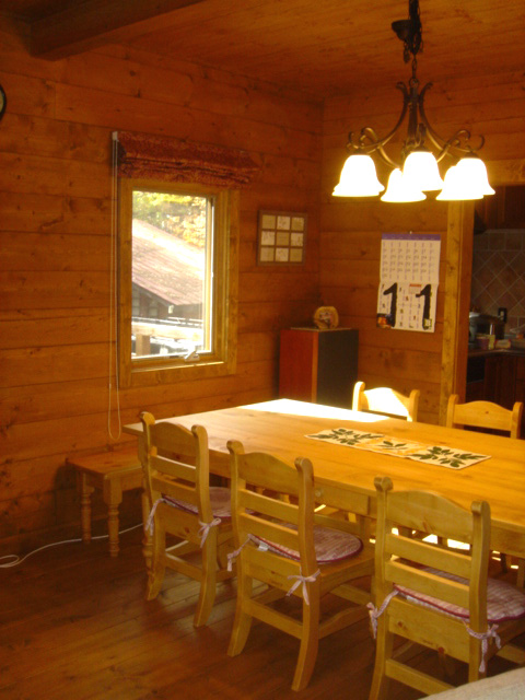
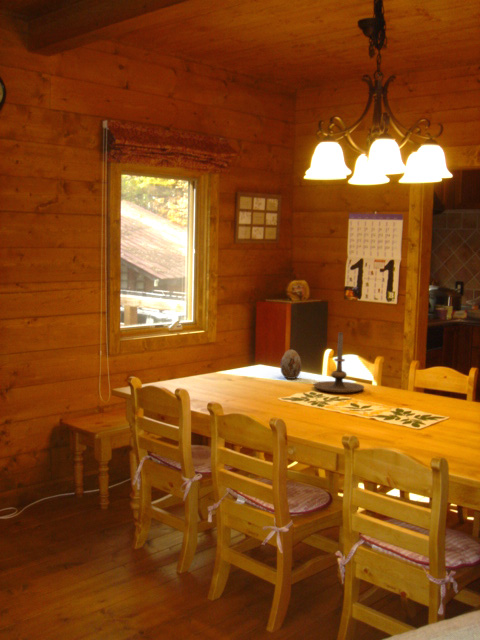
+ candle holder (339, 360)
+ decorative egg (290, 363)
